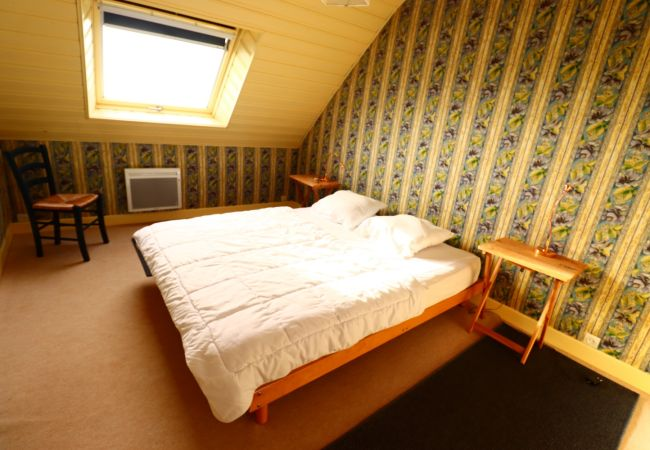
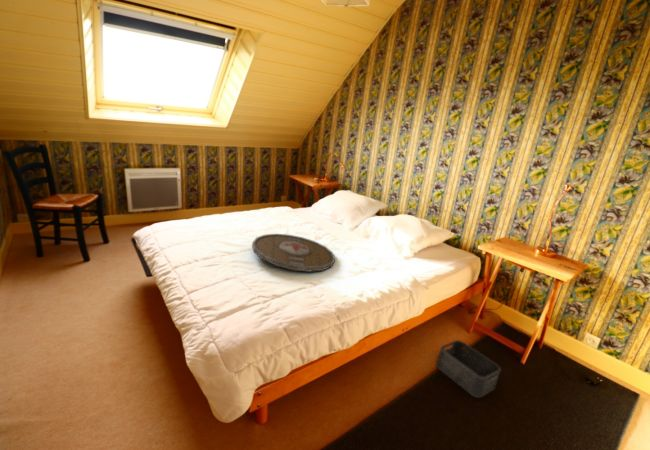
+ storage bin (467, 367)
+ serving tray (293, 250)
